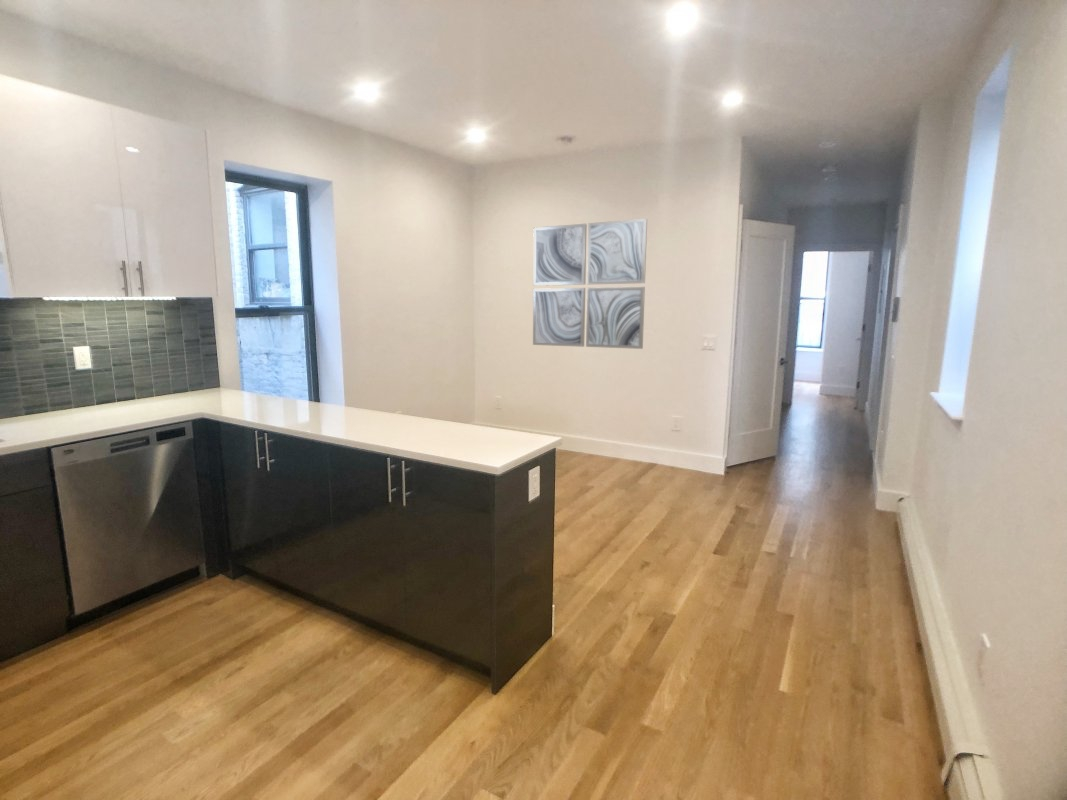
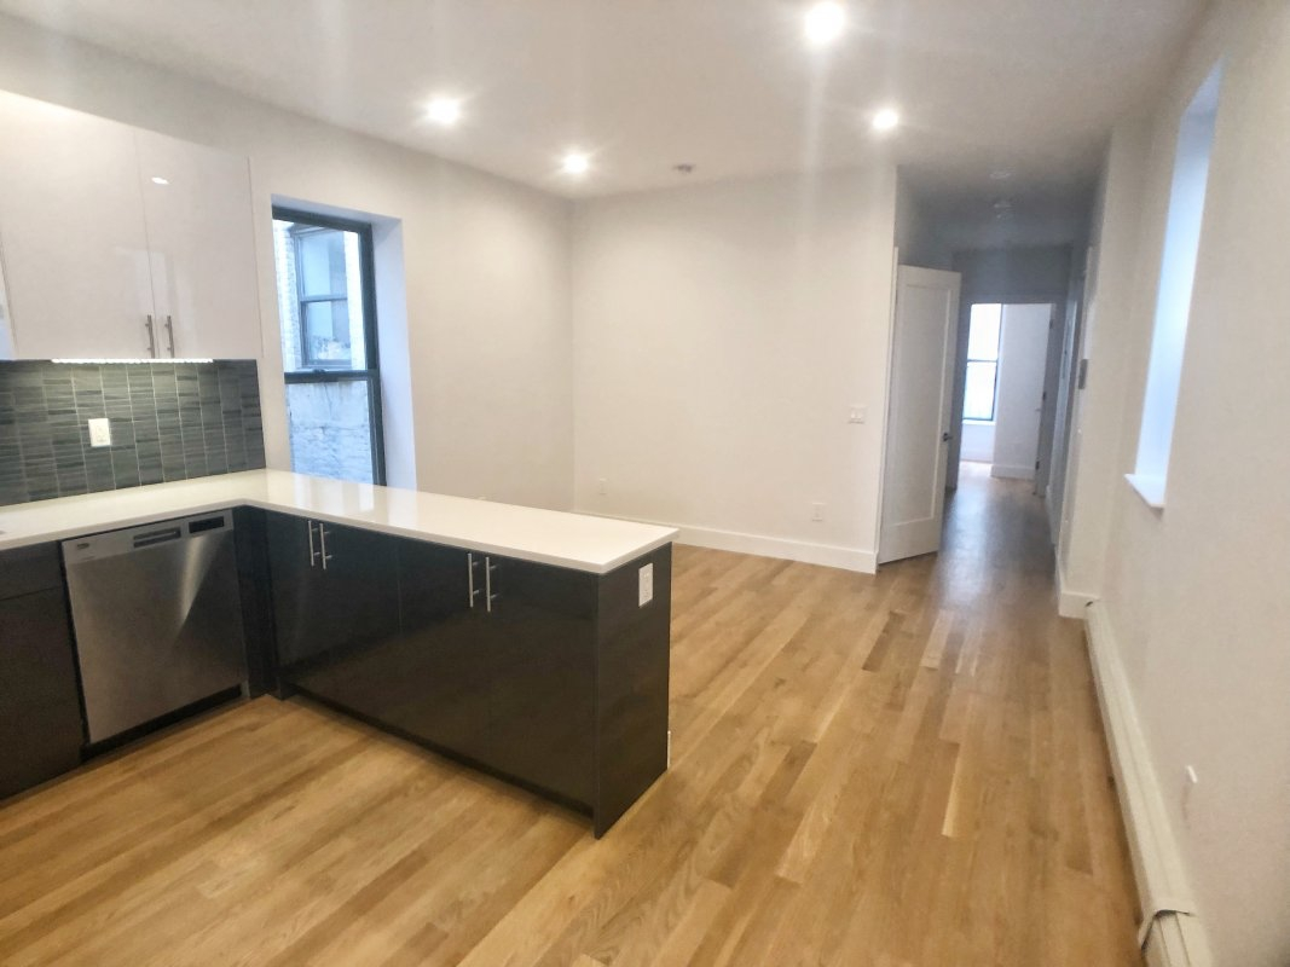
- wall art (584, 284)
